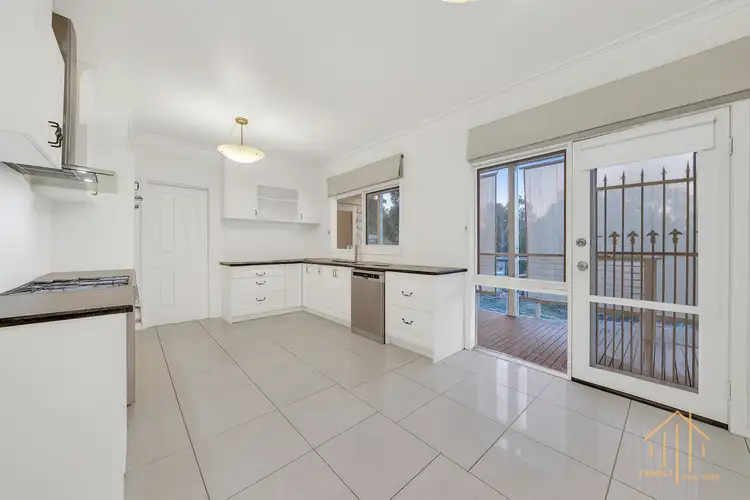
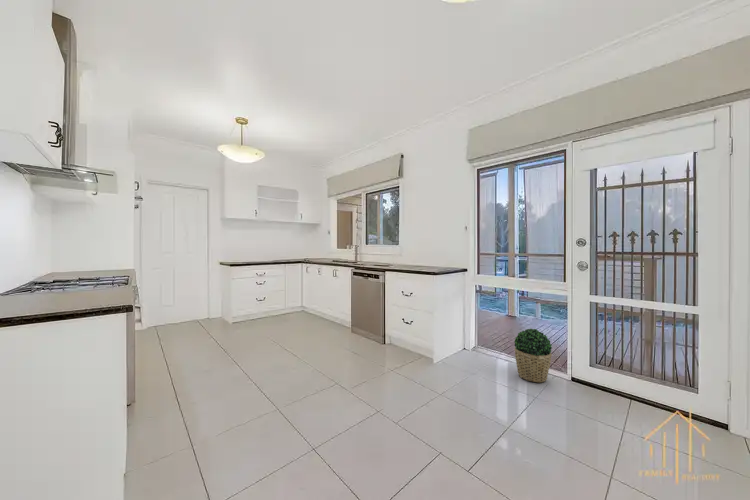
+ potted plant (532, 353)
